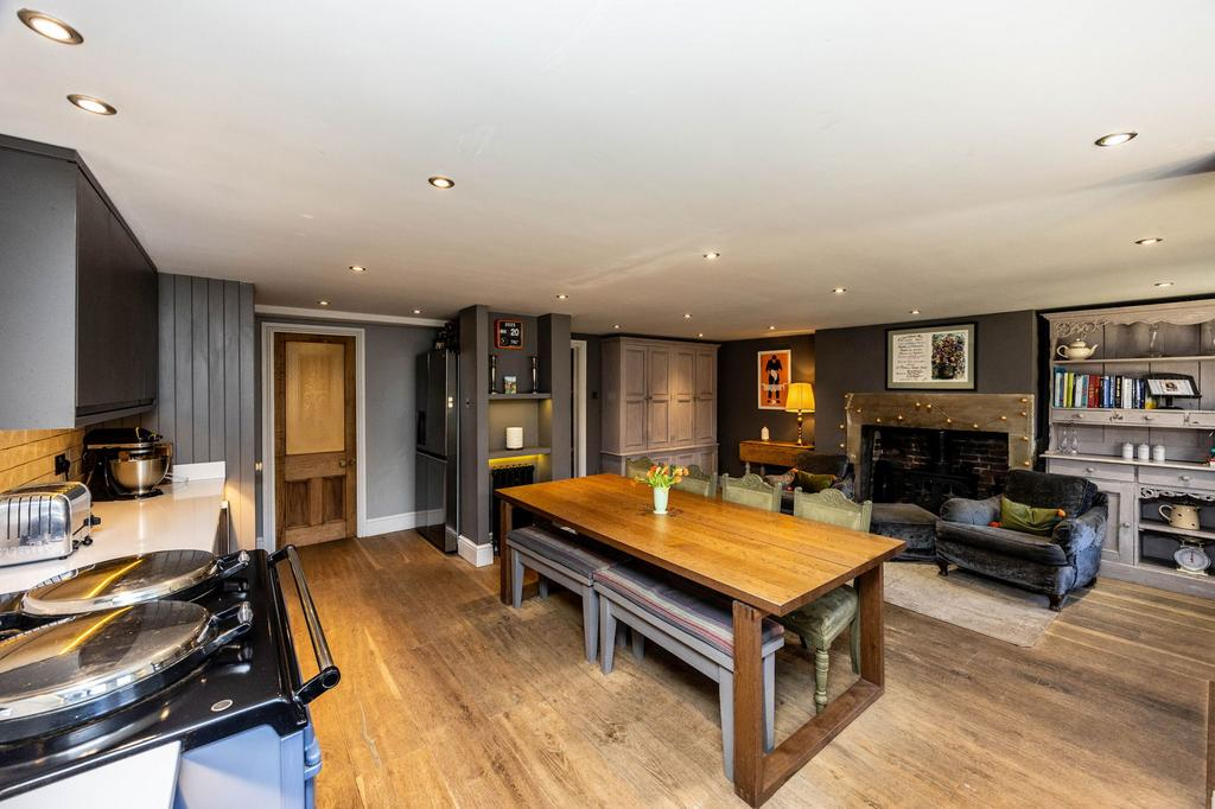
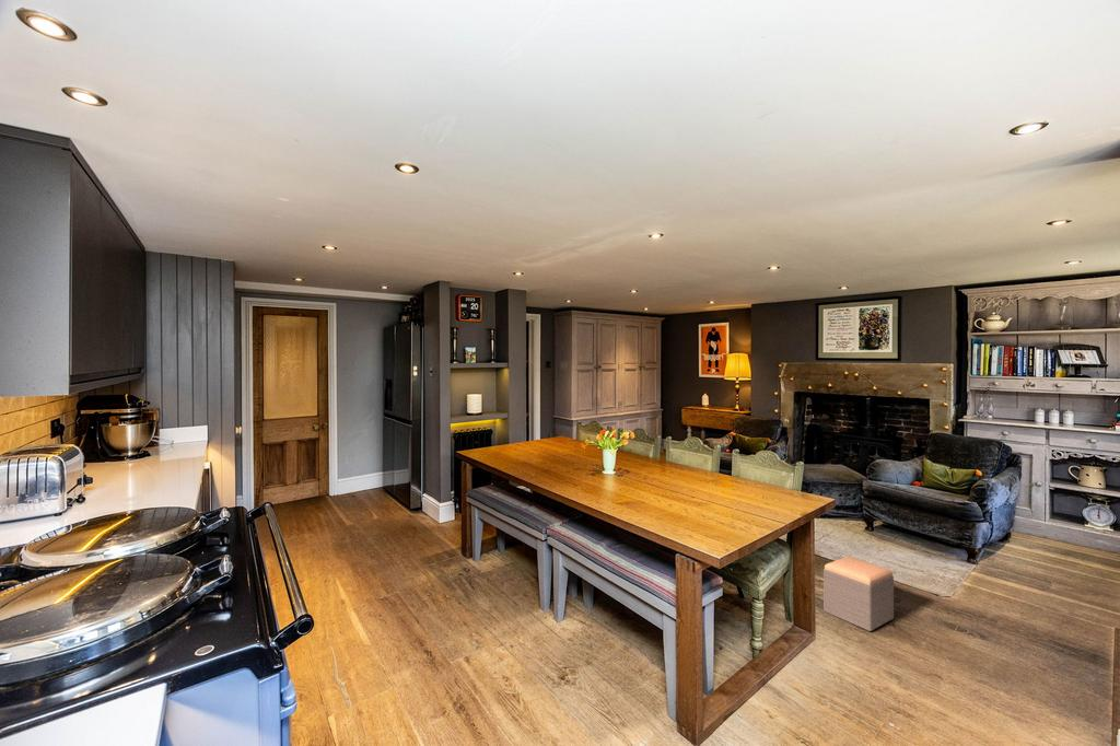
+ footstool (858, 590)
